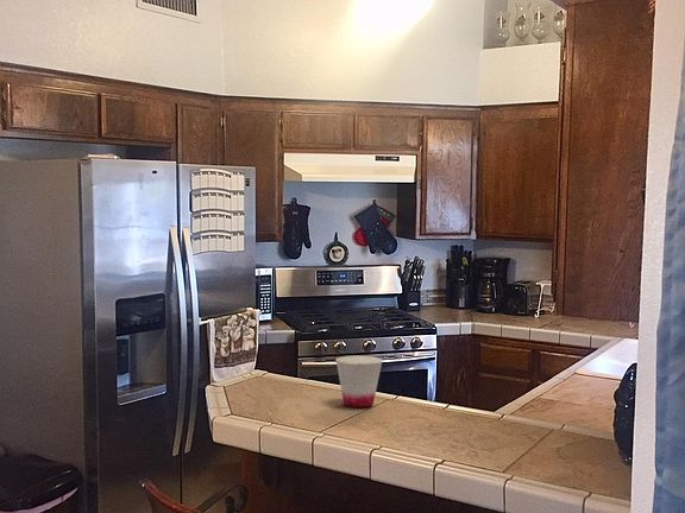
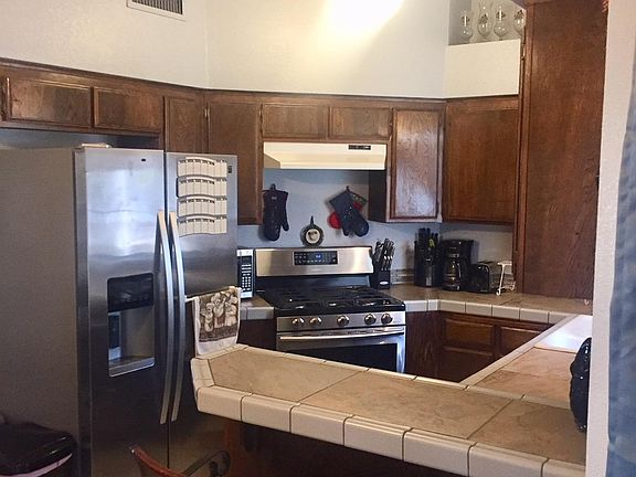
- cup (358, 381)
